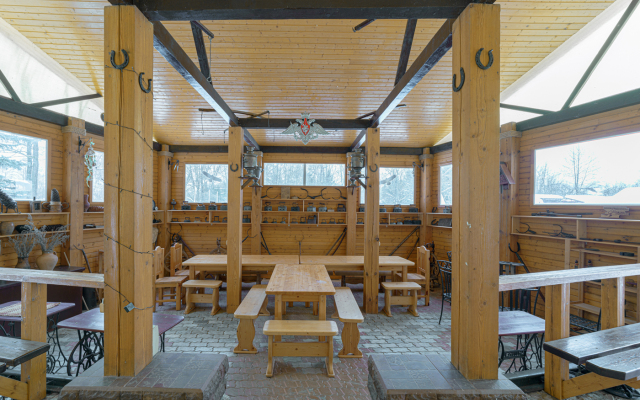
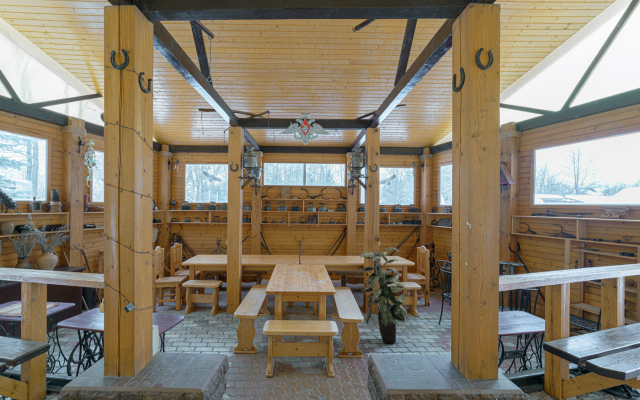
+ indoor plant (385, 294)
